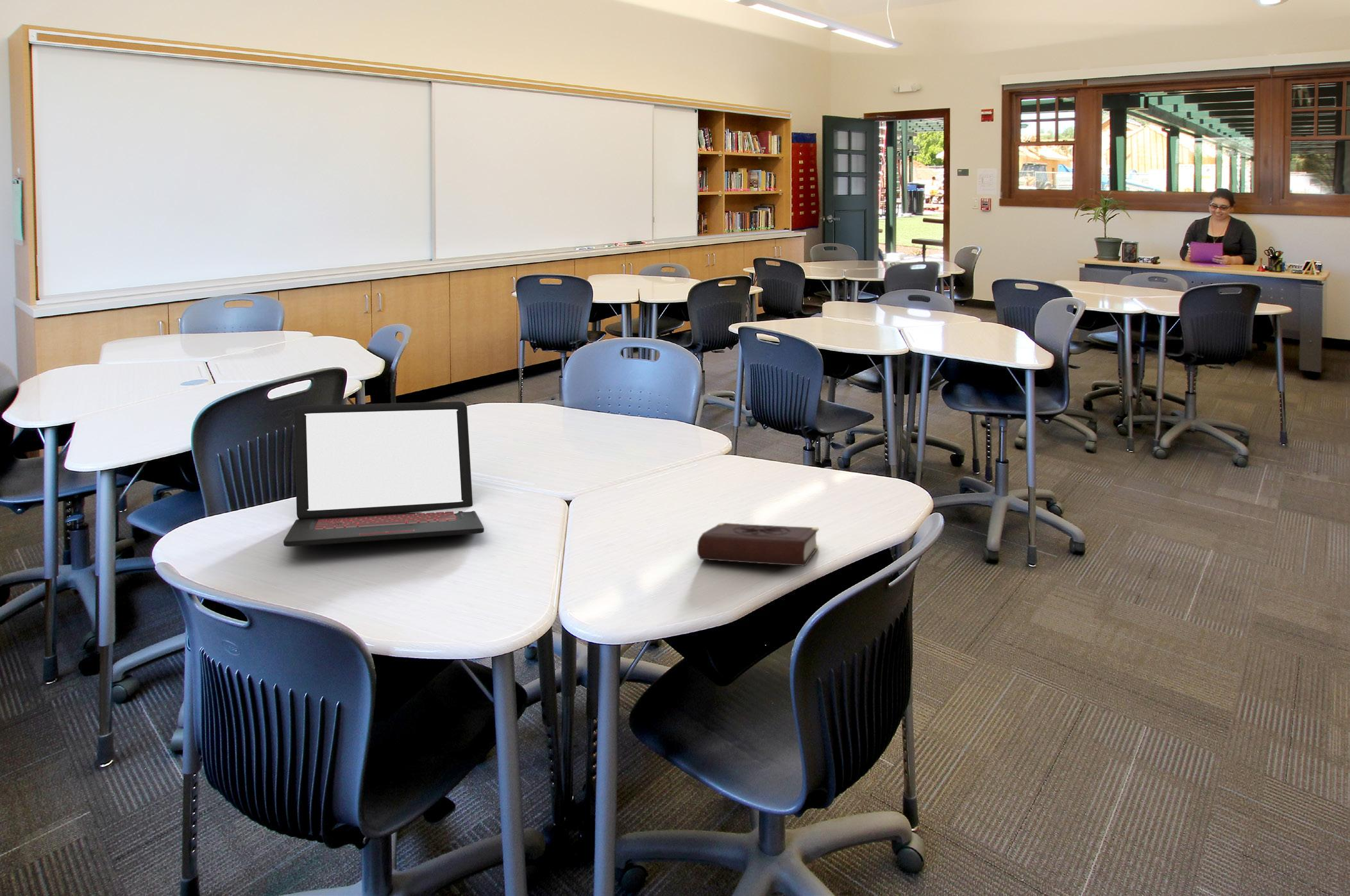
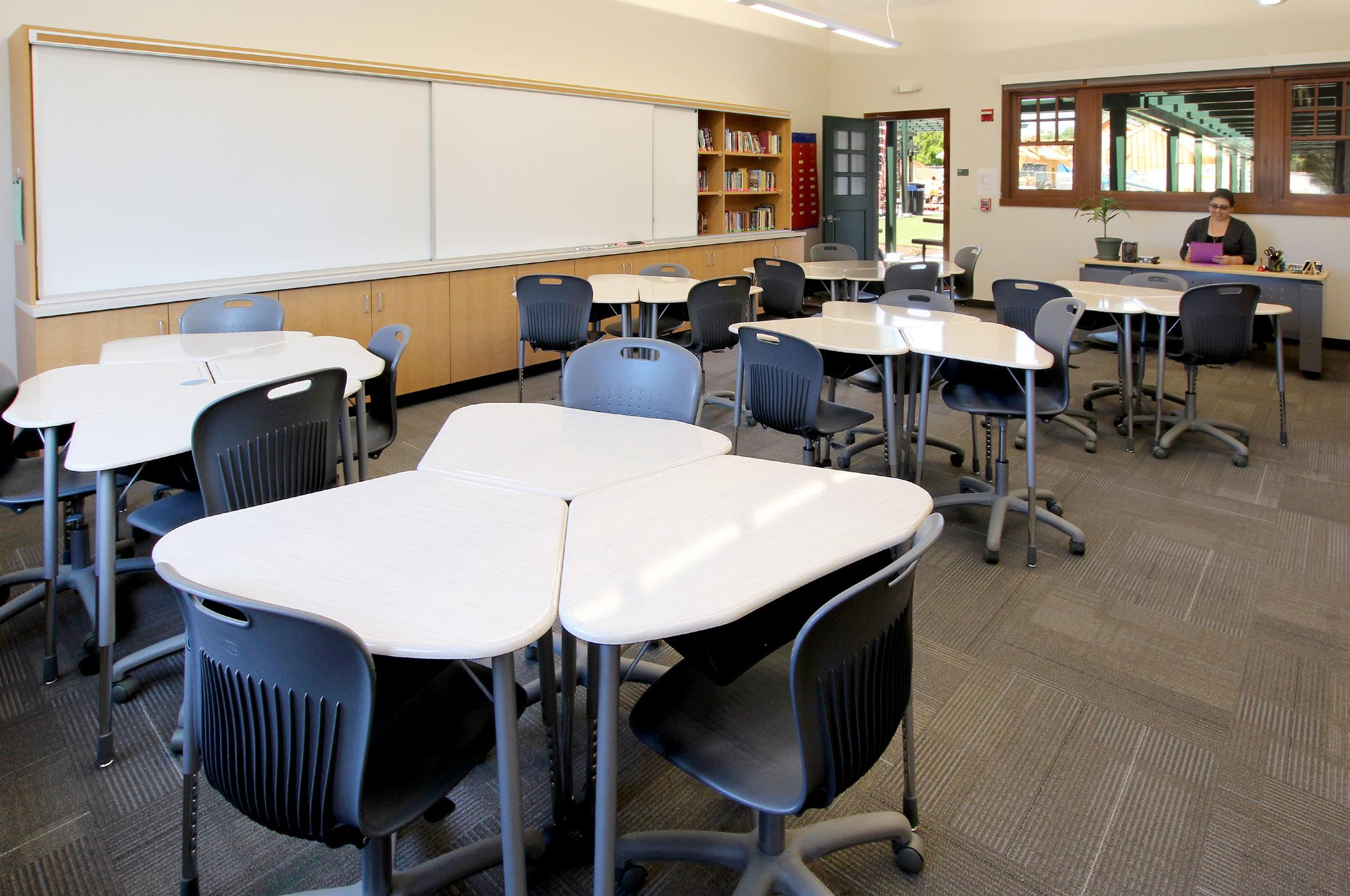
- laptop (385, 468)
- book (759, 543)
